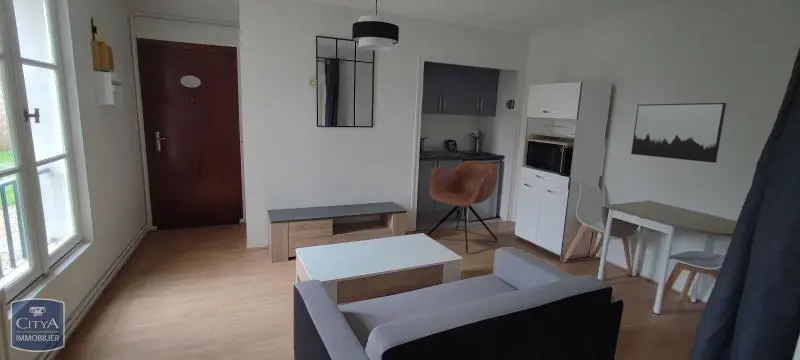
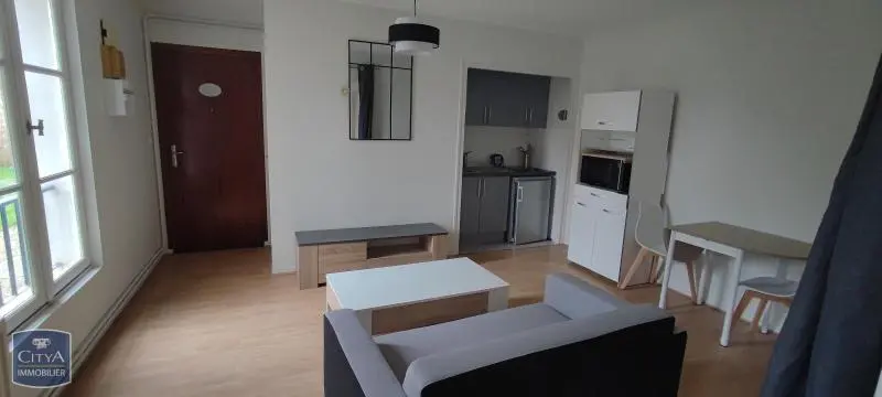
- wall art (673, 131)
- armchair (464, 202)
